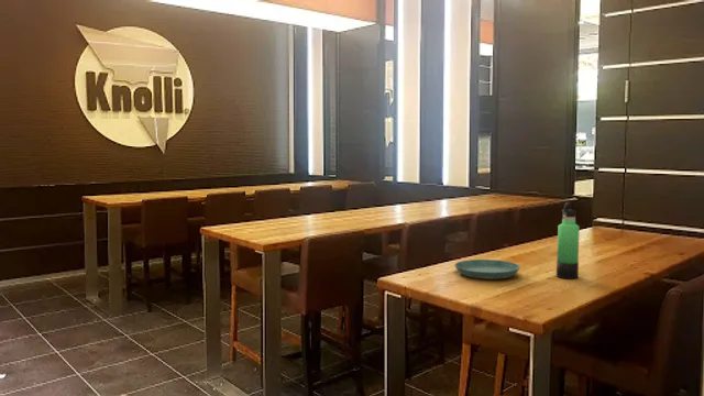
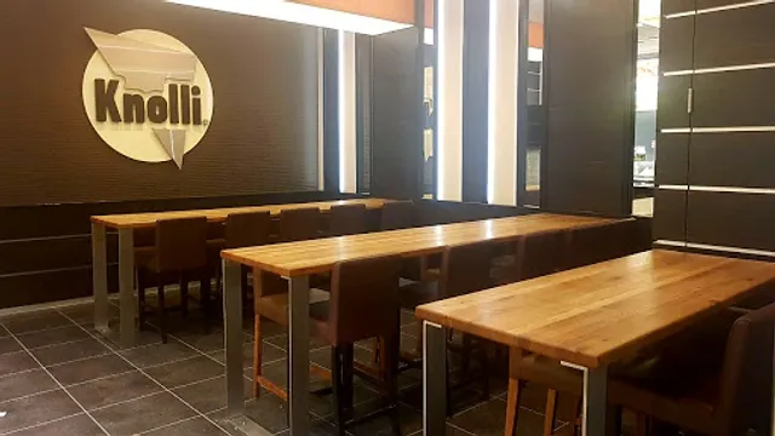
- saucer (486, 268)
- thermos bottle (568, 239)
